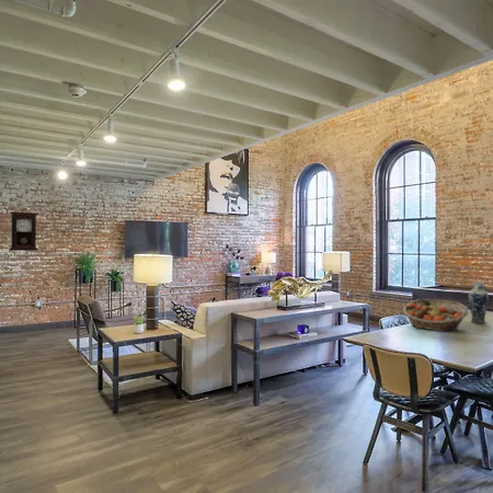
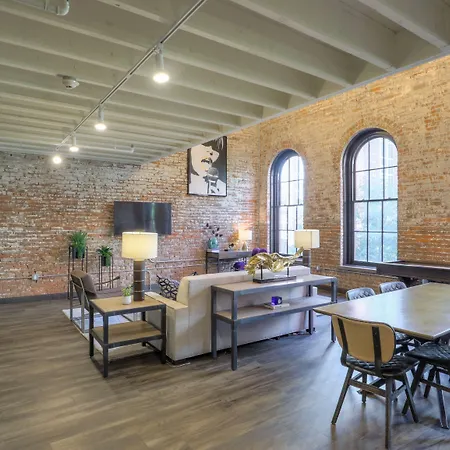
- fruit basket (434, 314)
- pendulum clock (23, 231)
- vase (478, 302)
